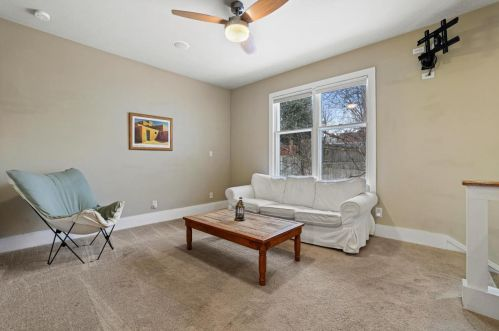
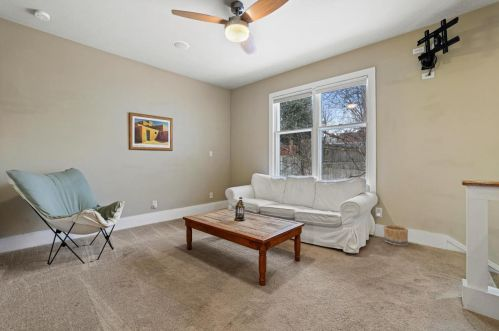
+ basket (395, 234)
